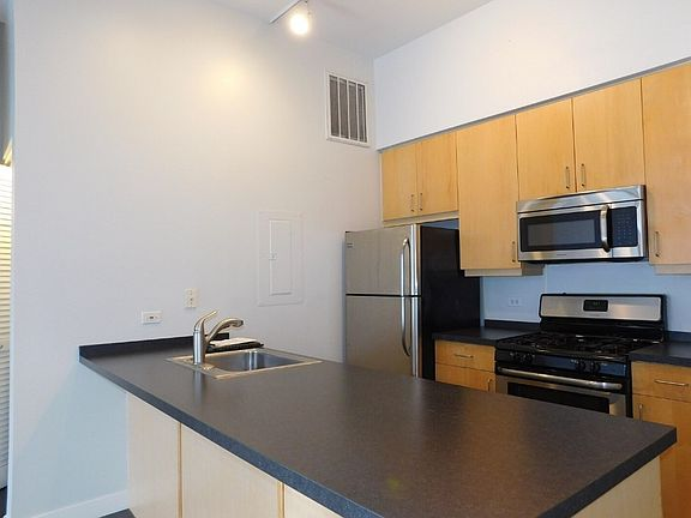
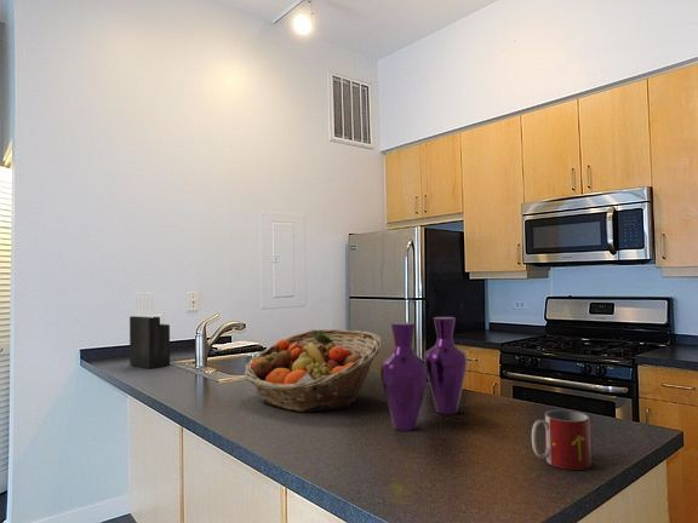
+ vase (425, 369)
+ fruit basket (313, 366)
+ knife block (151, 328)
+ mug (559, 438)
